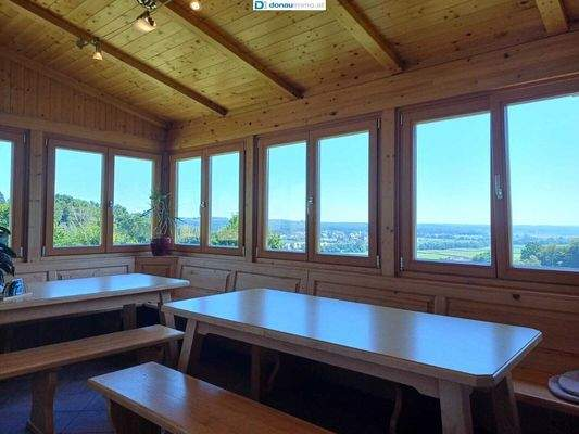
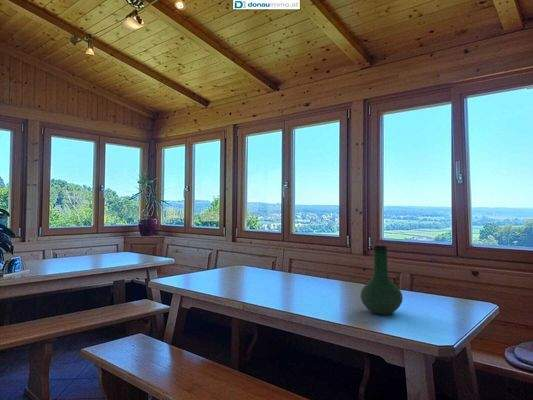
+ vase (380, 278)
